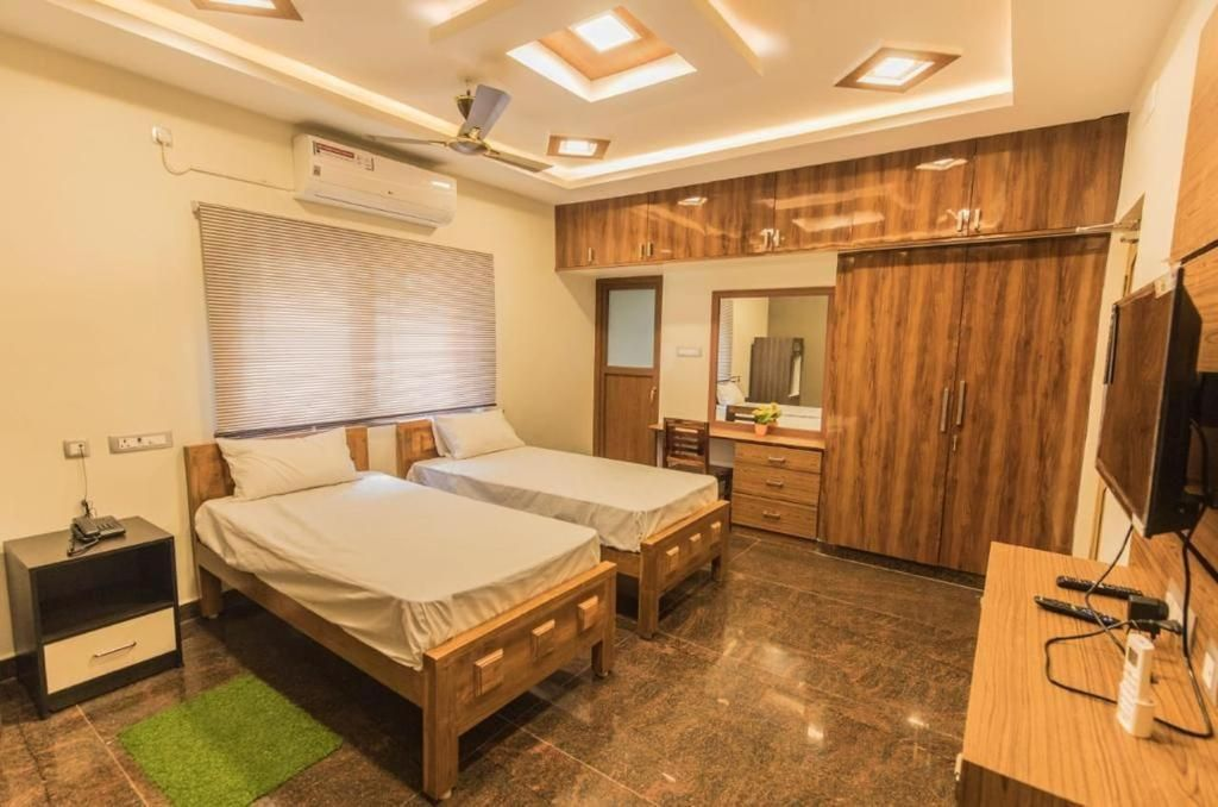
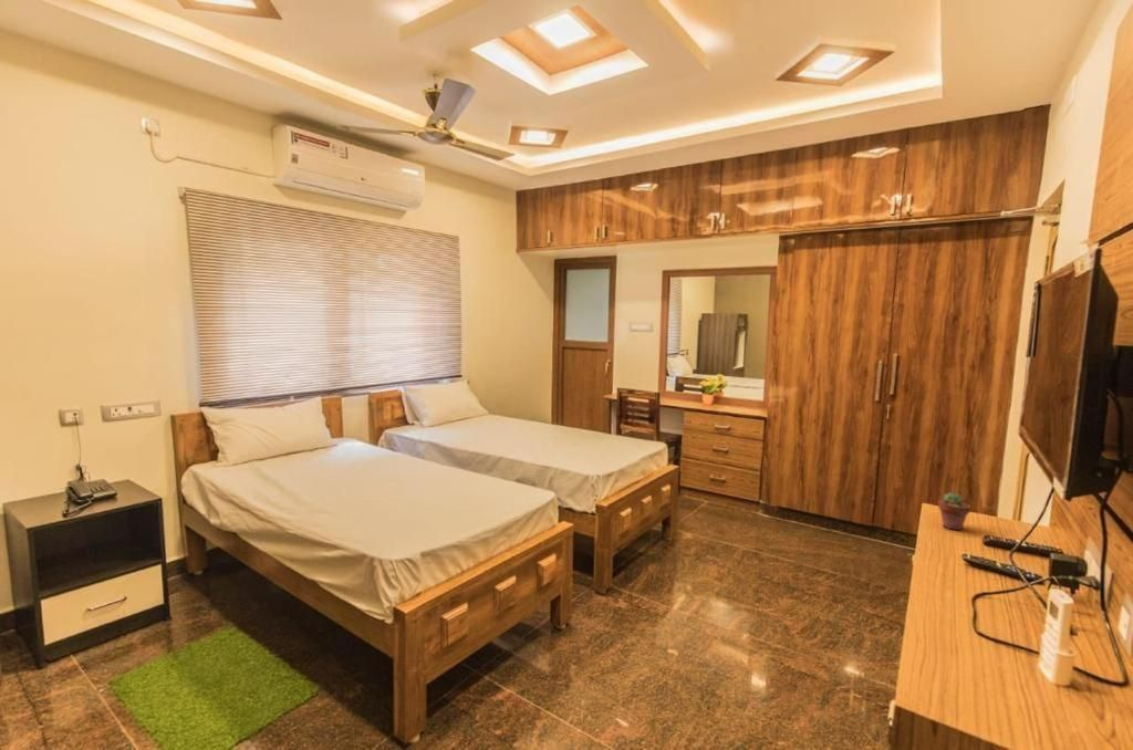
+ potted succulent (953, 510)
